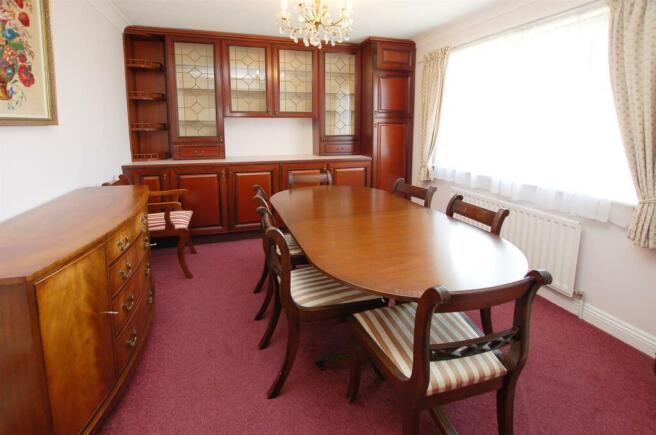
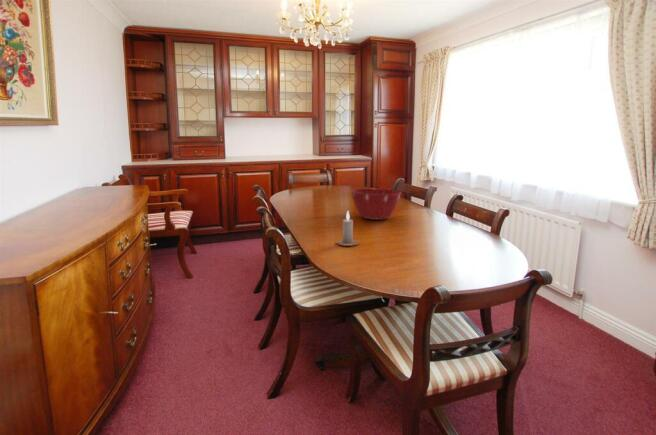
+ mixing bowl (375, 204)
+ candle (347, 226)
